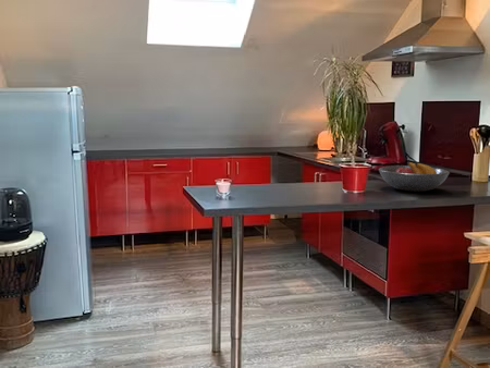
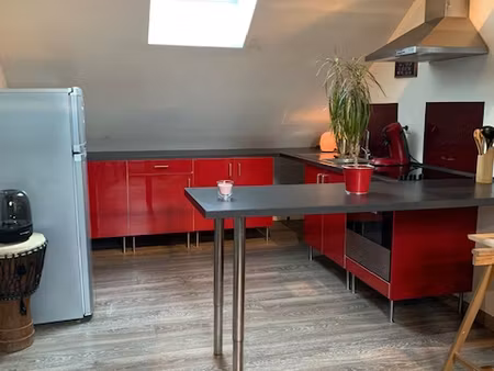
- fruit bowl (413, 176)
